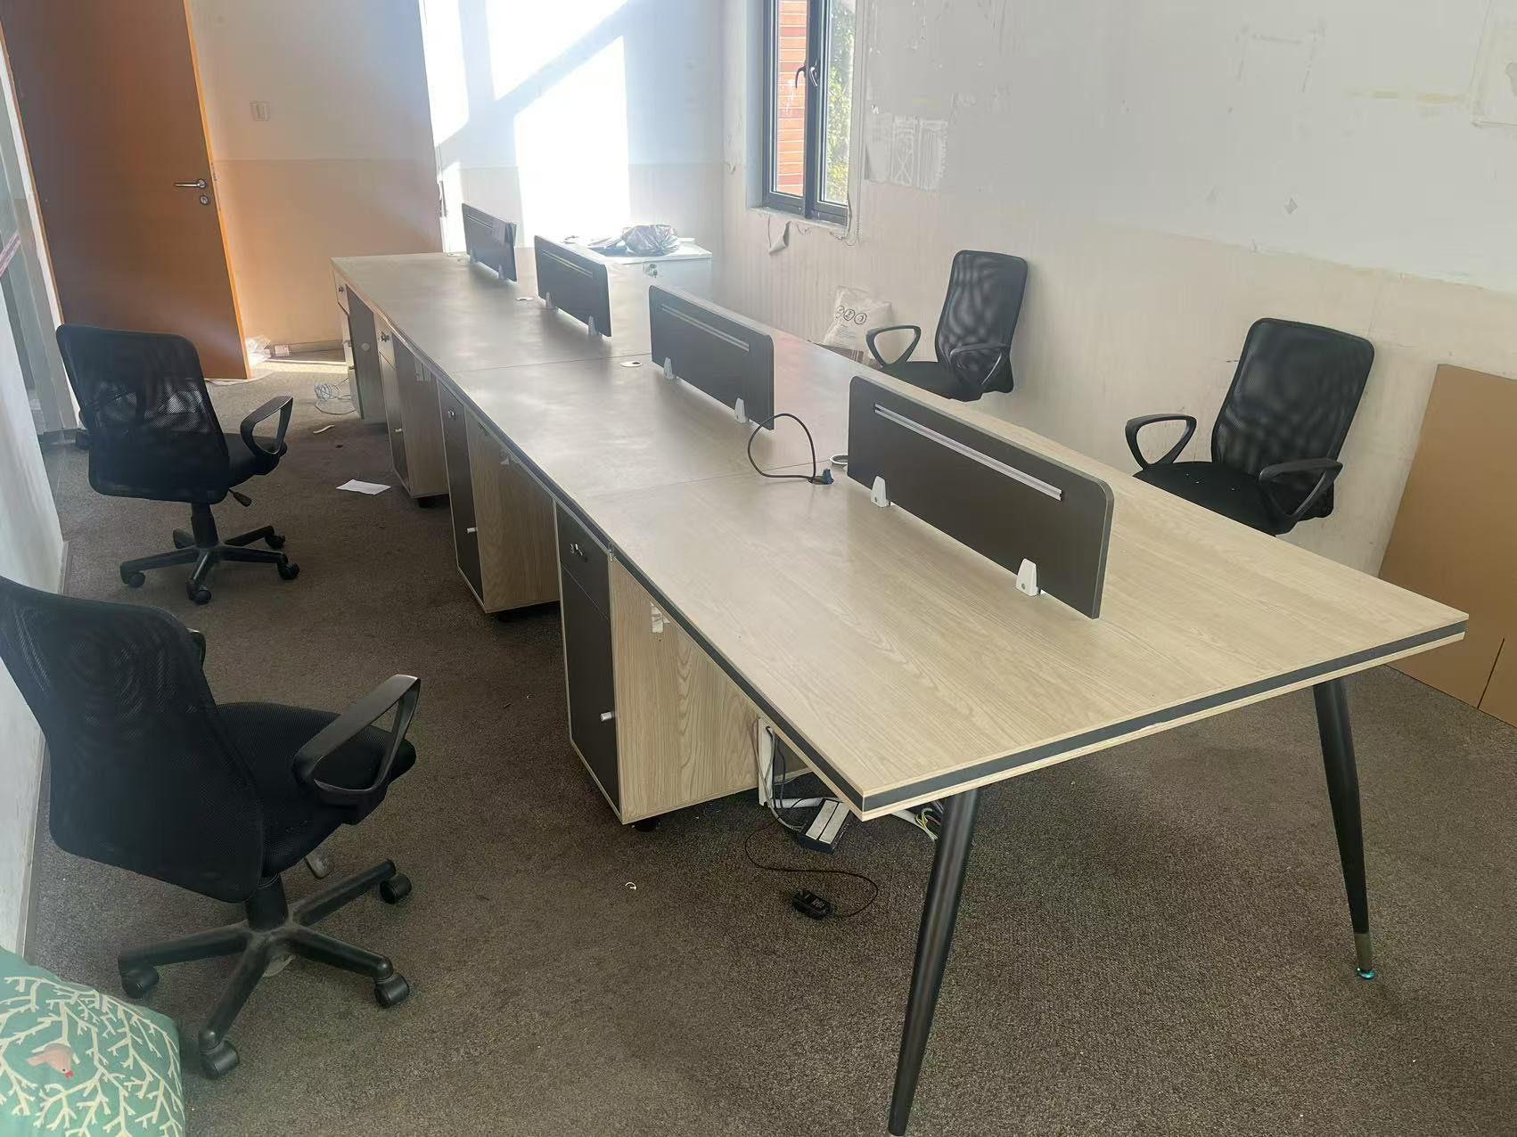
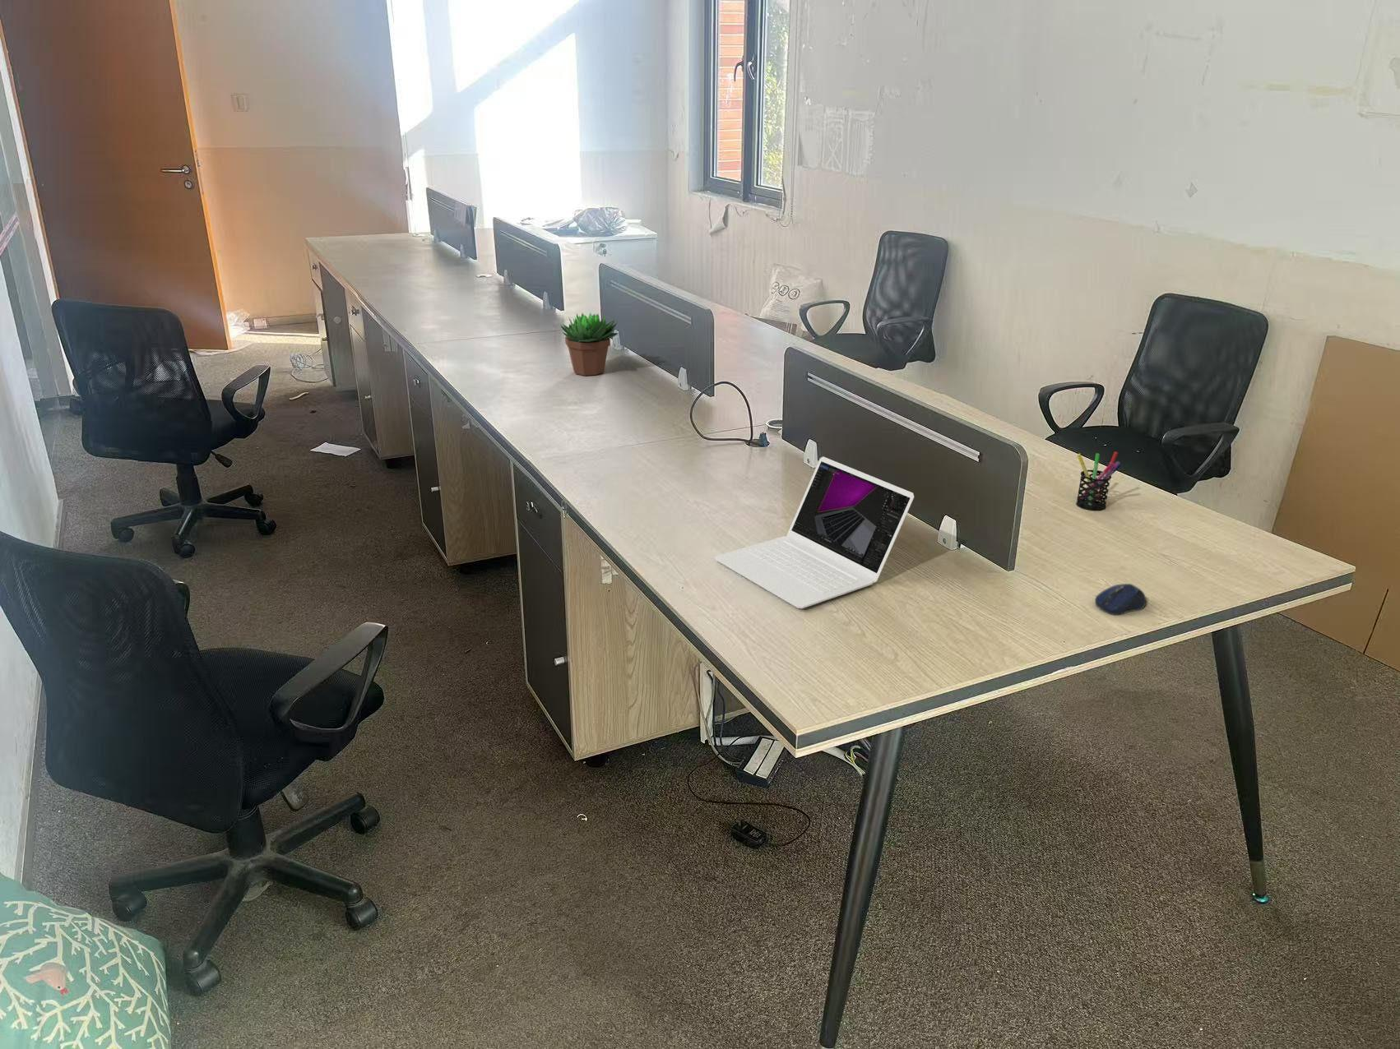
+ laptop (811, 523)
+ succulent plant (590, 343)
+ pen holder (1097, 477)
+ computer mouse (1121, 594)
